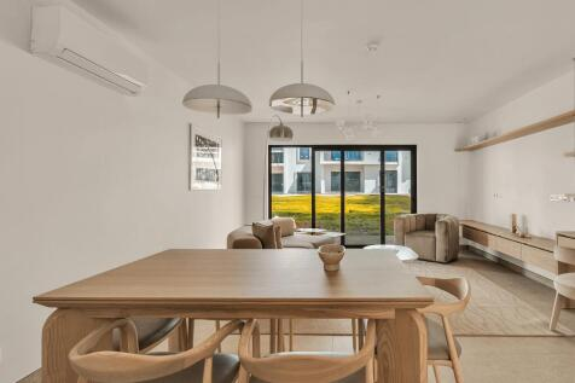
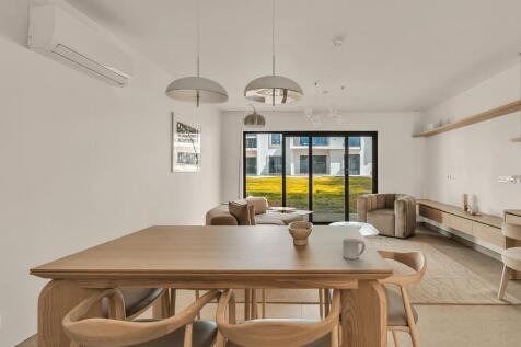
+ cup (354, 248)
